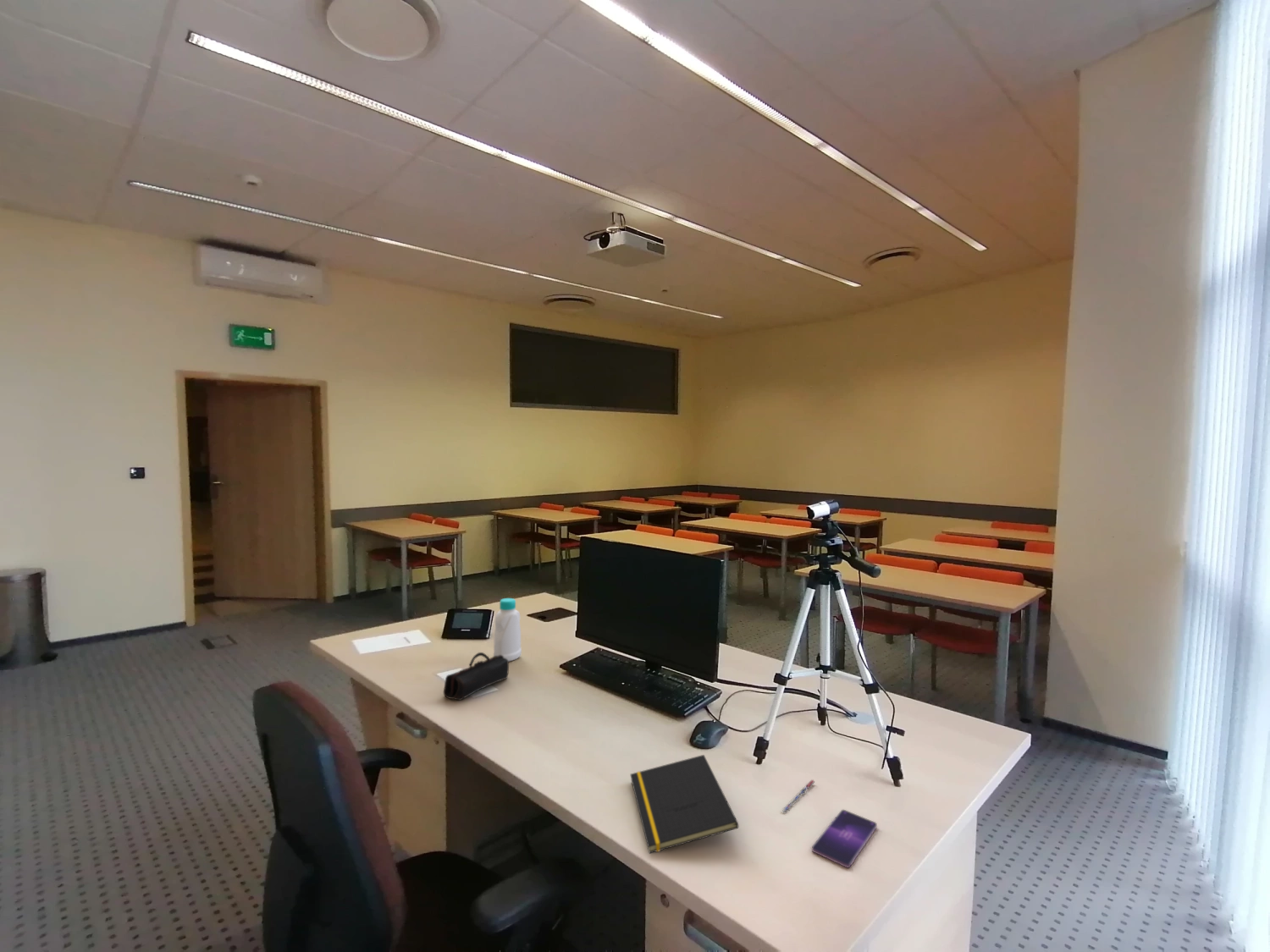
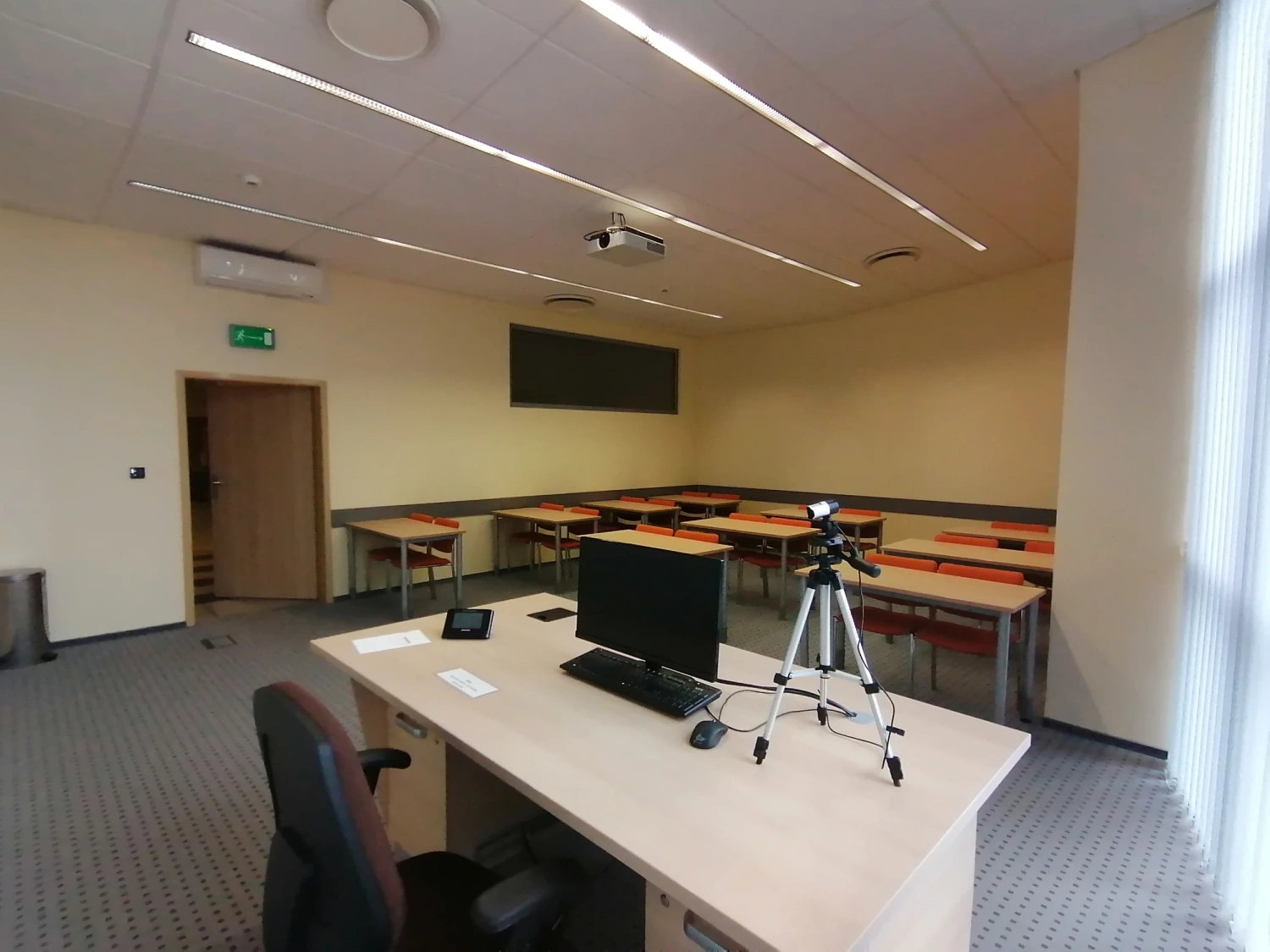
- pen (798, 795)
- notepad (679, 799)
- pencil case (478, 670)
- bottle (507, 629)
- smartphone (845, 836)
